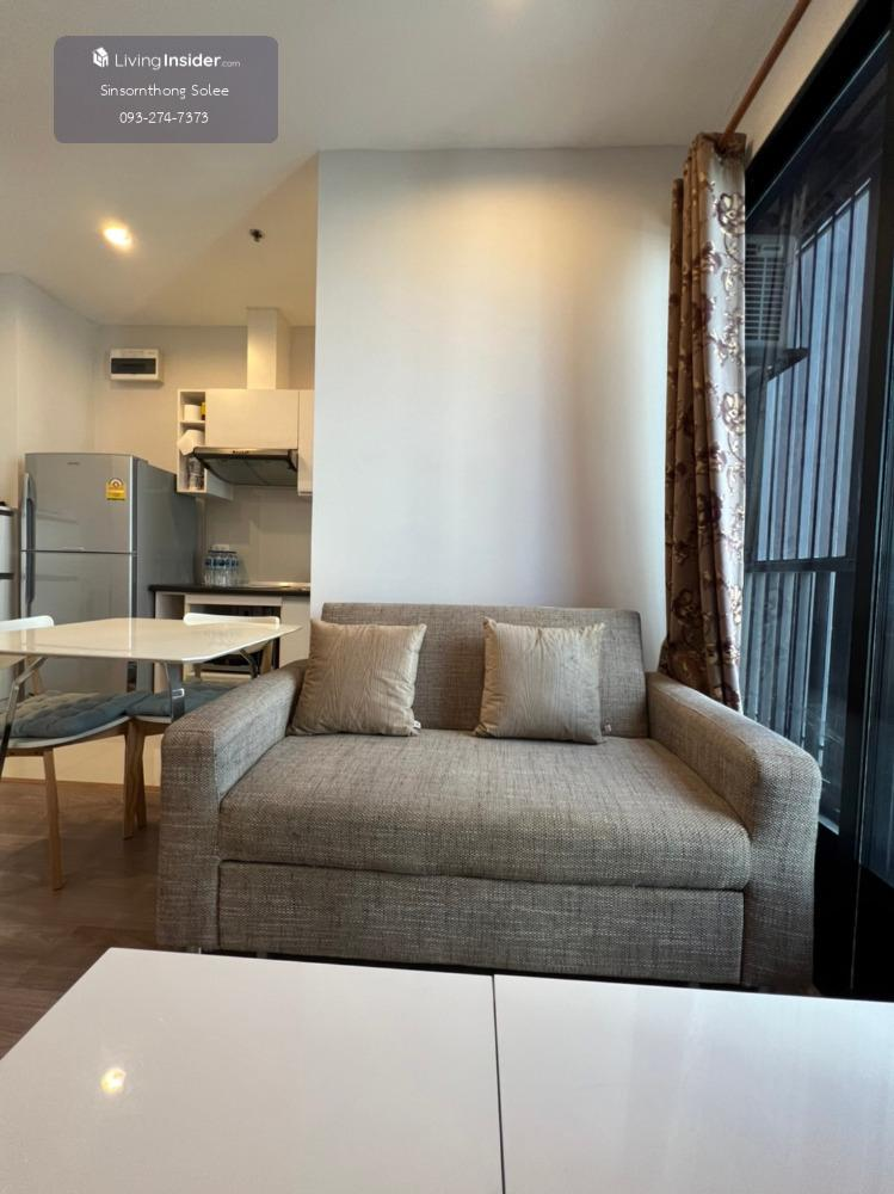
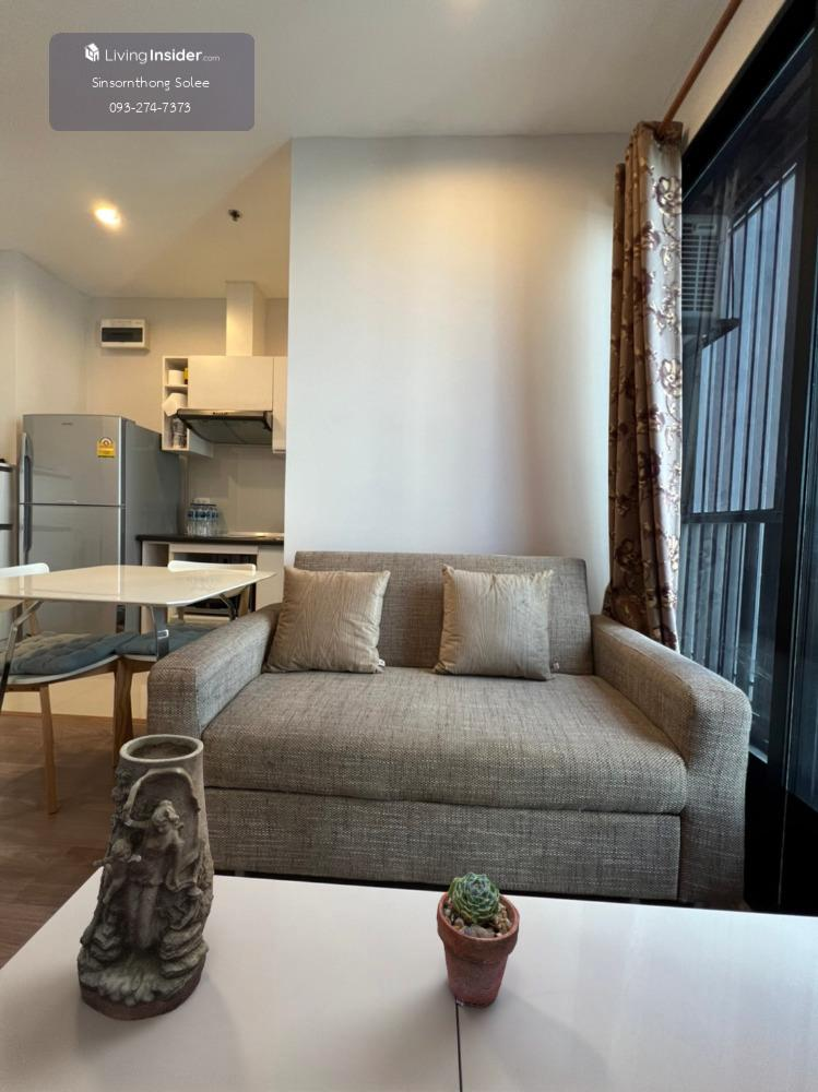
+ potted succulent (476, 931)
+ vase (147, 860)
